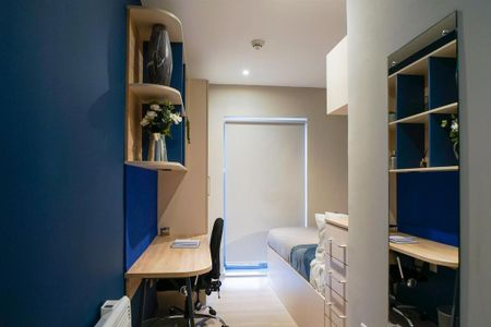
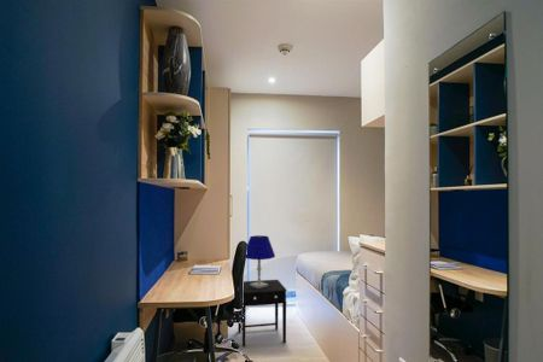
+ side table (261, 304)
+ table lamp (258, 261)
